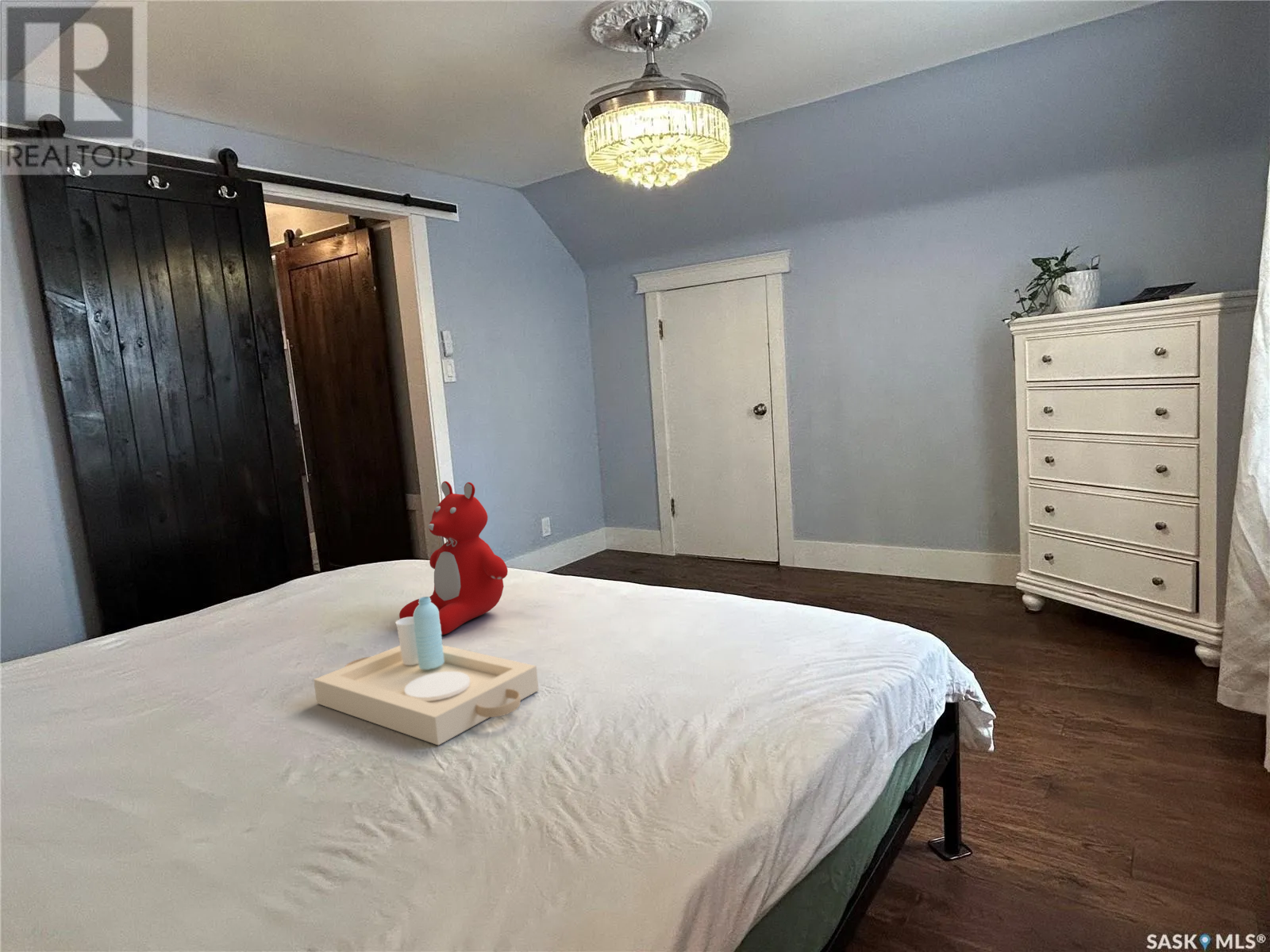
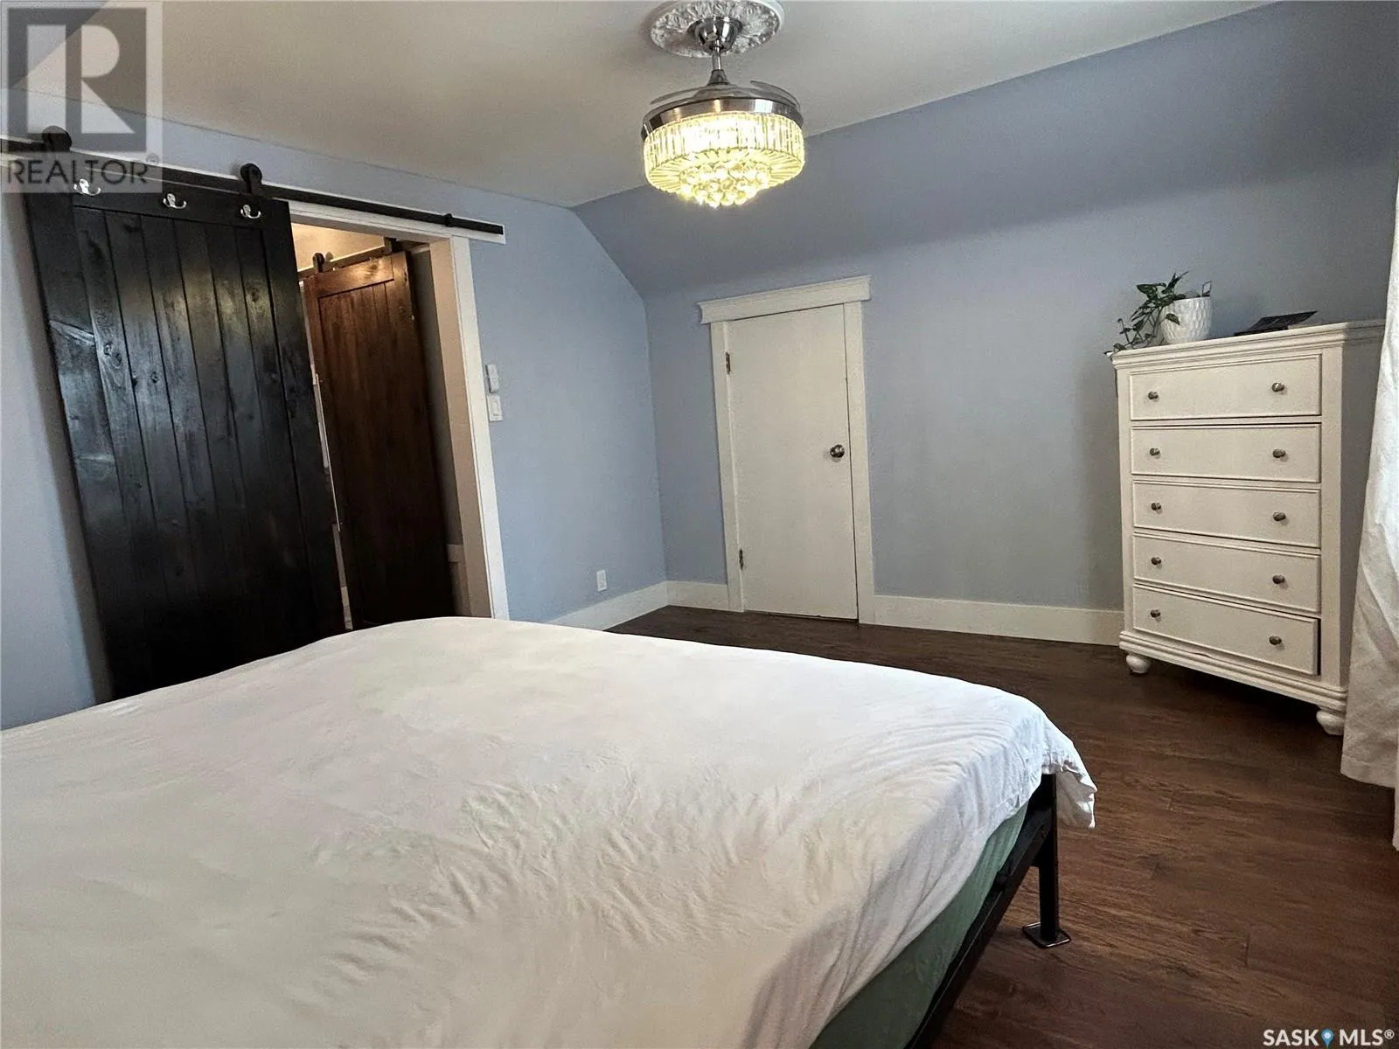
- serving tray (421, 653)
- teddy bear (448, 553)
